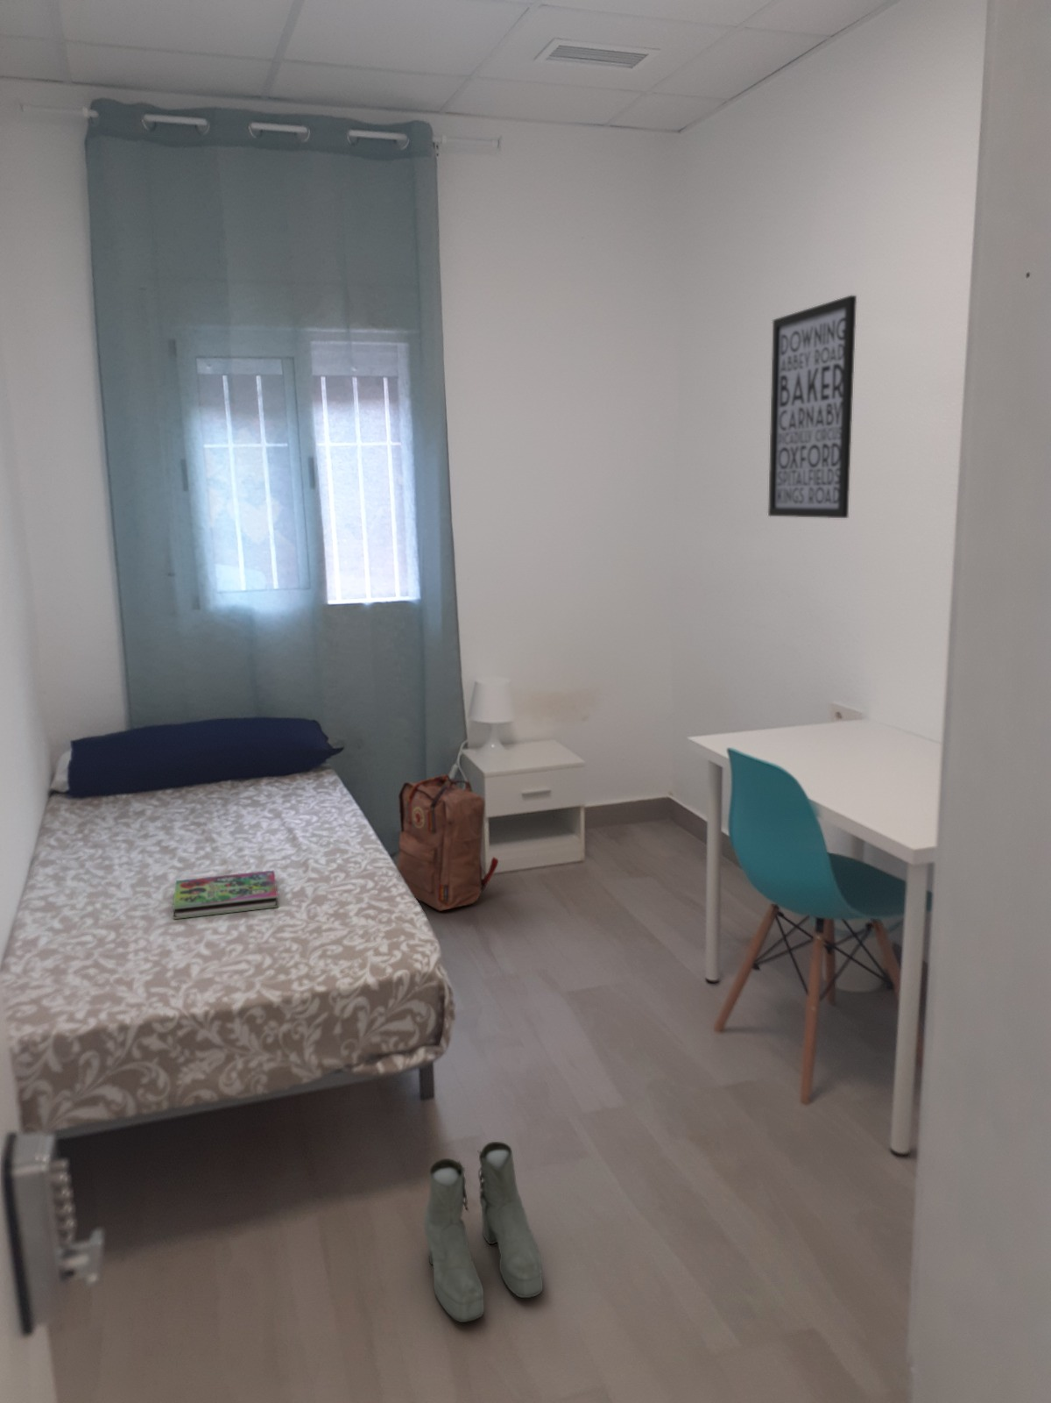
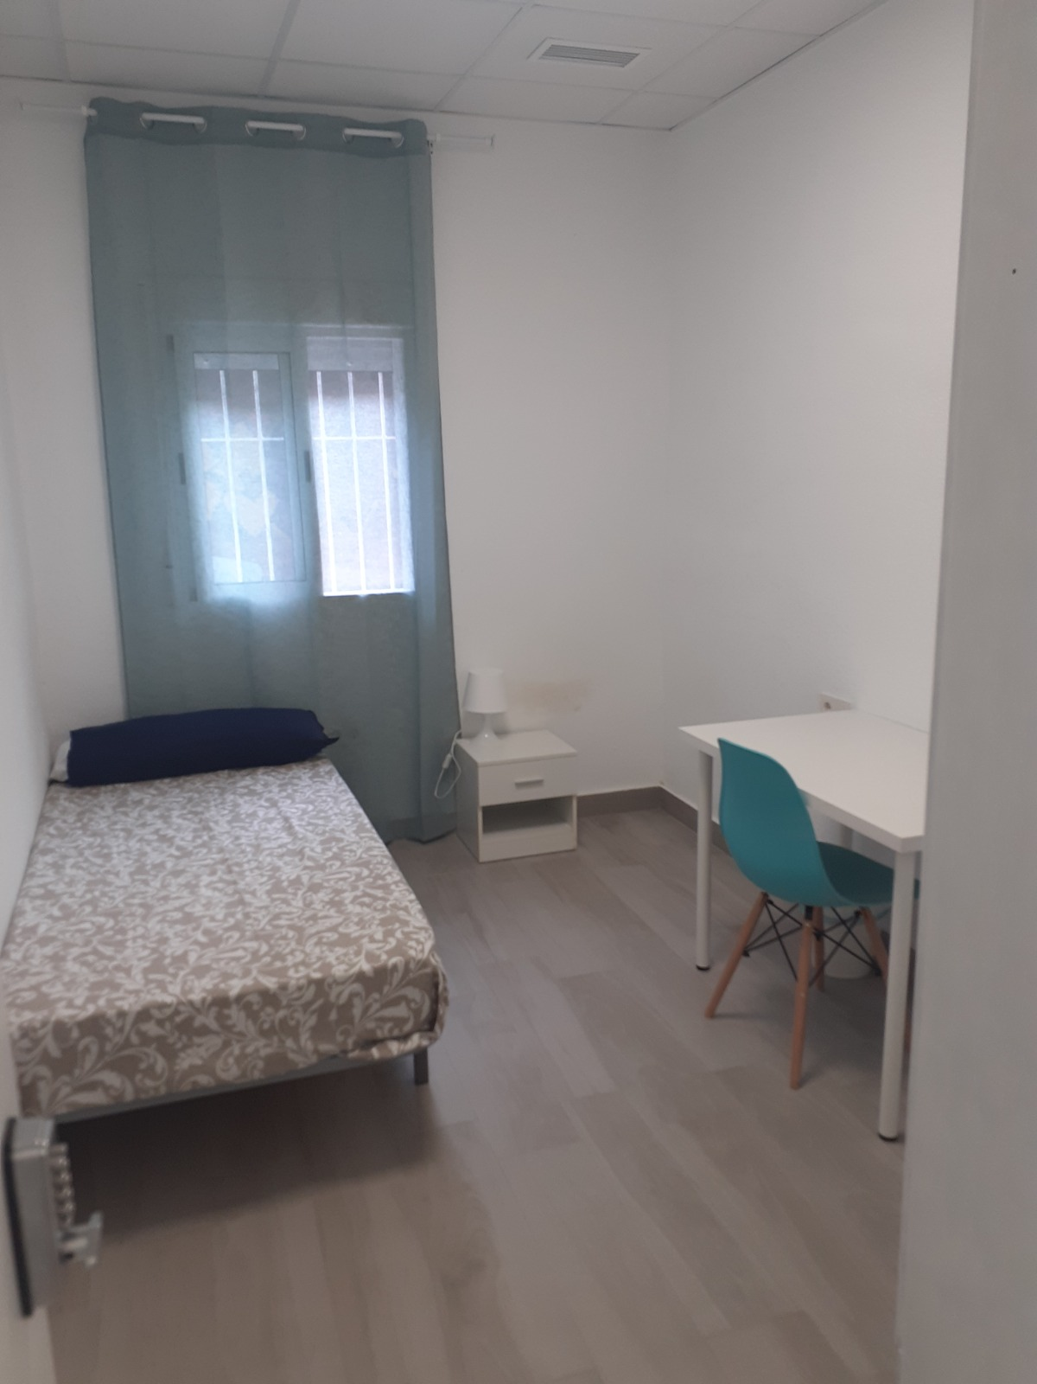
- backpack (443, 834)
- boots (482, 1222)
- wall art (808, 414)
- book (226, 893)
